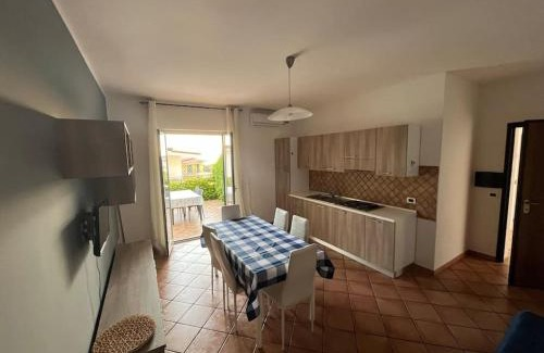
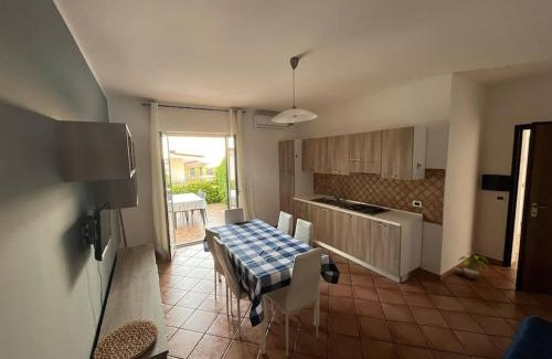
+ potted plant (471, 265)
